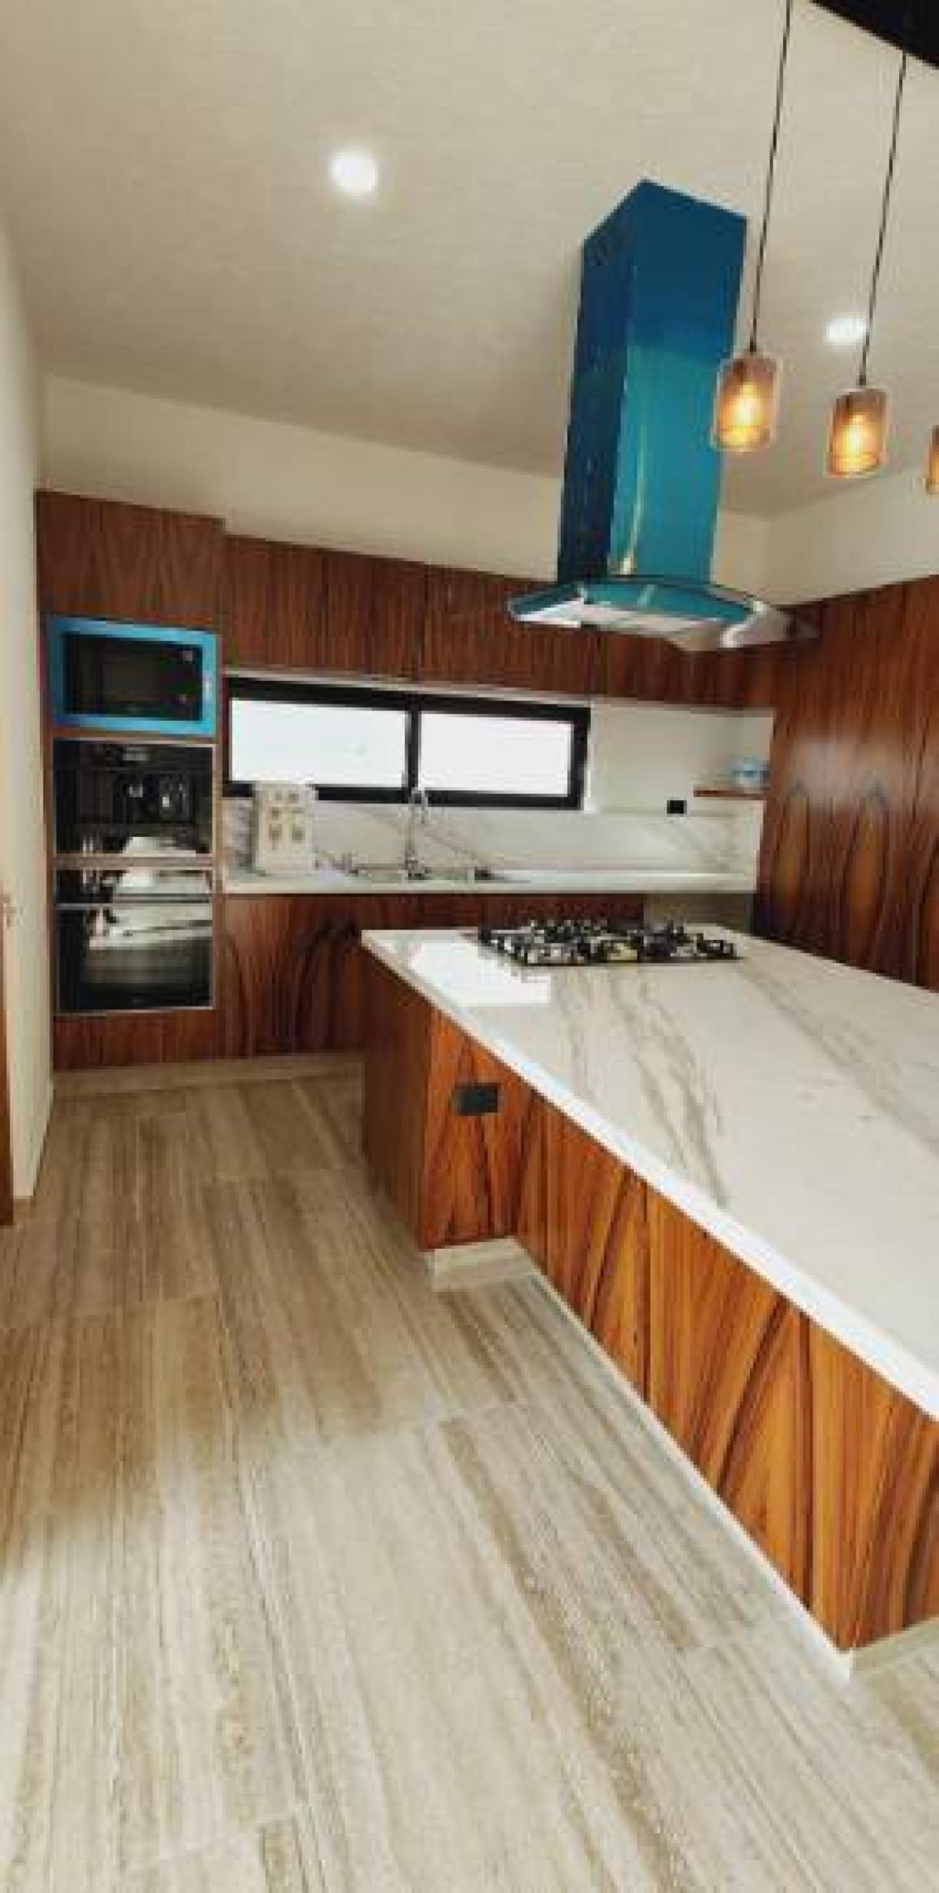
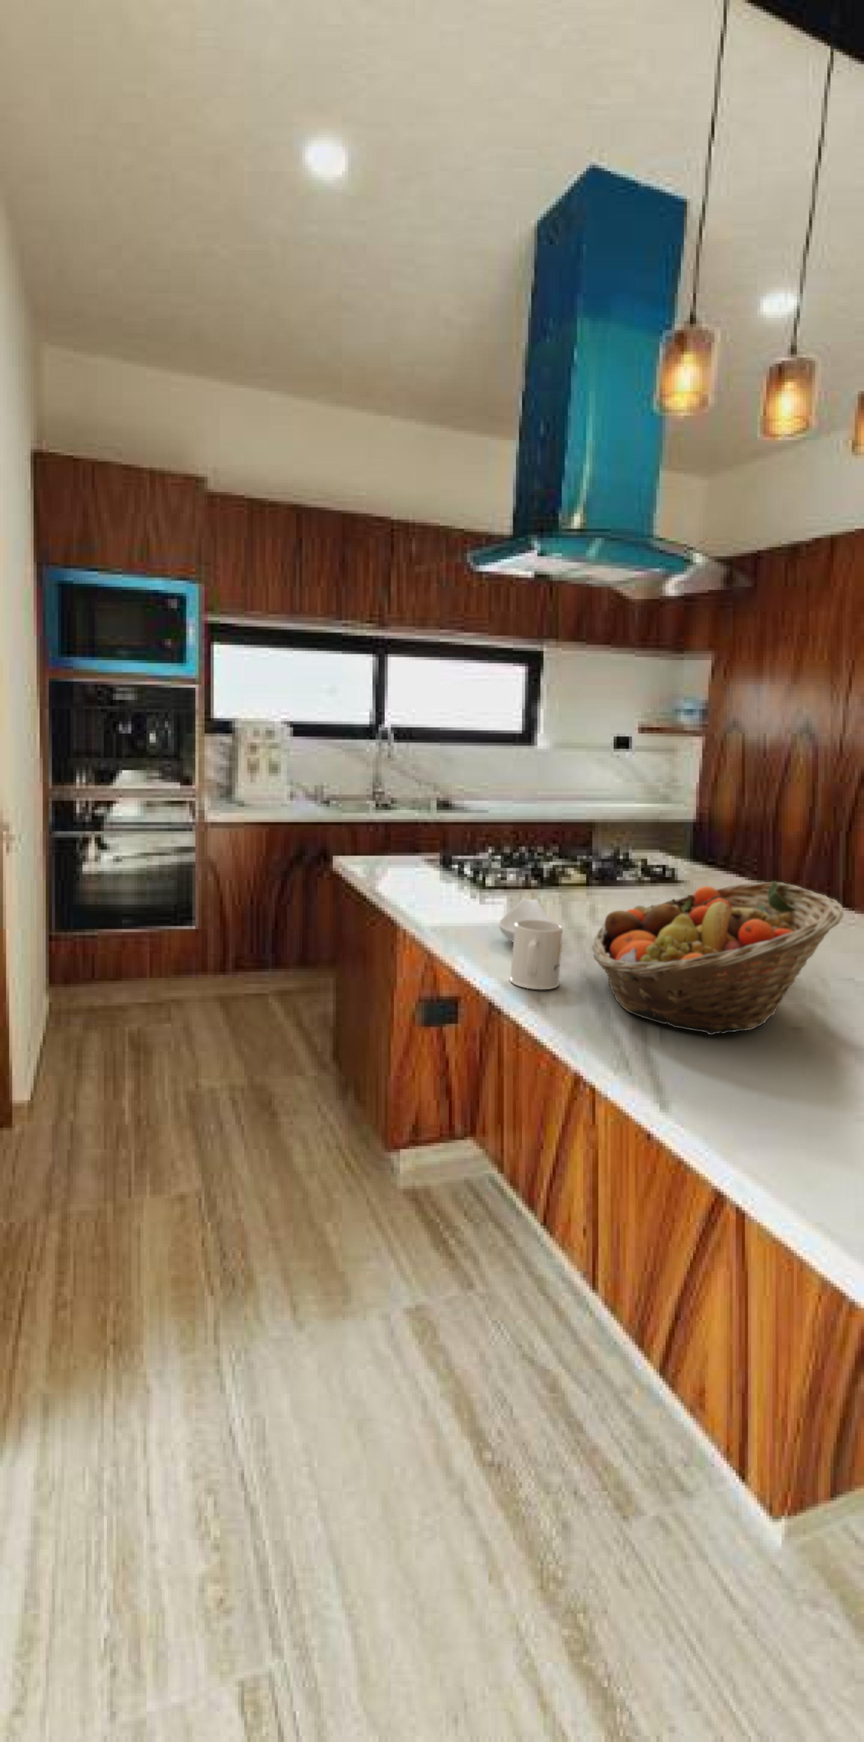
+ fruit basket (707, 944)
+ spoon rest (526, 919)
+ mug (536, 955)
